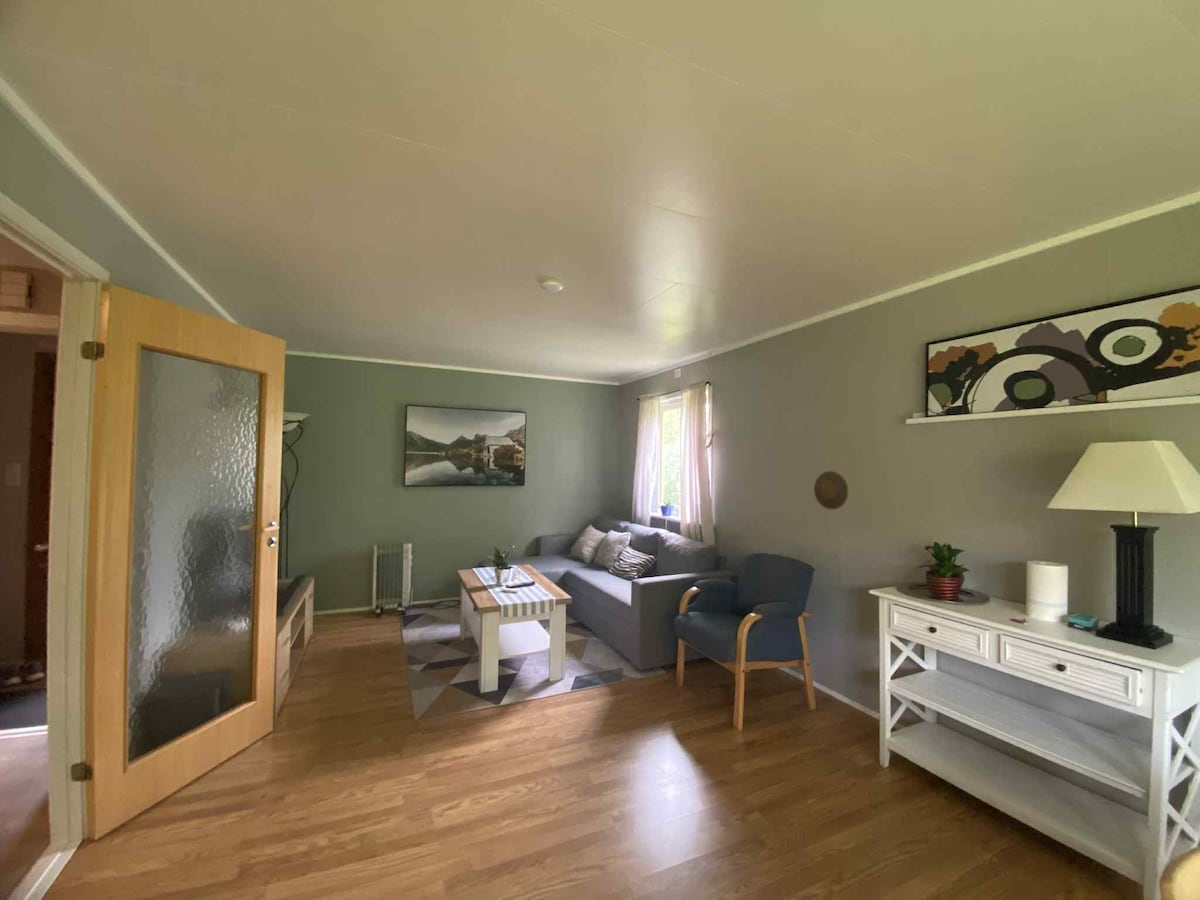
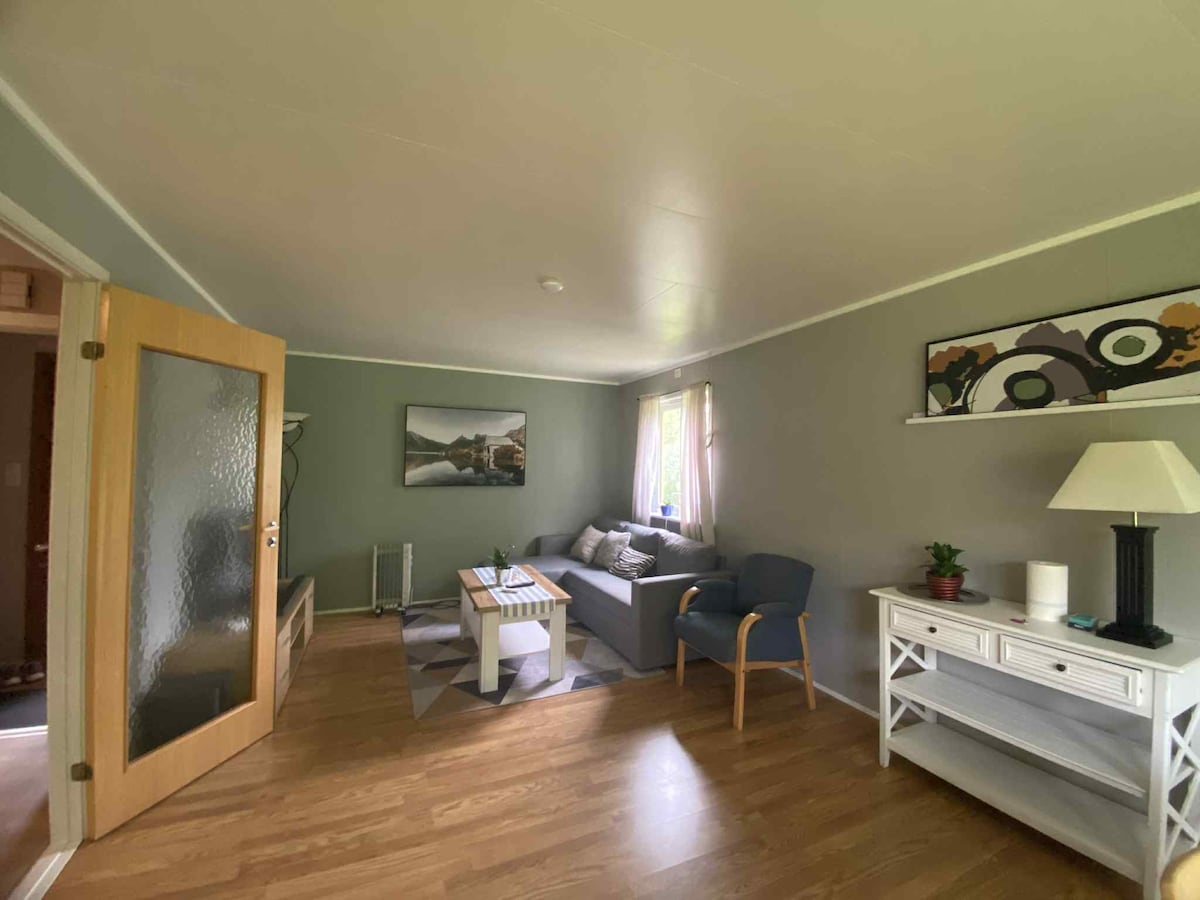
- decorative plate (829, 490)
